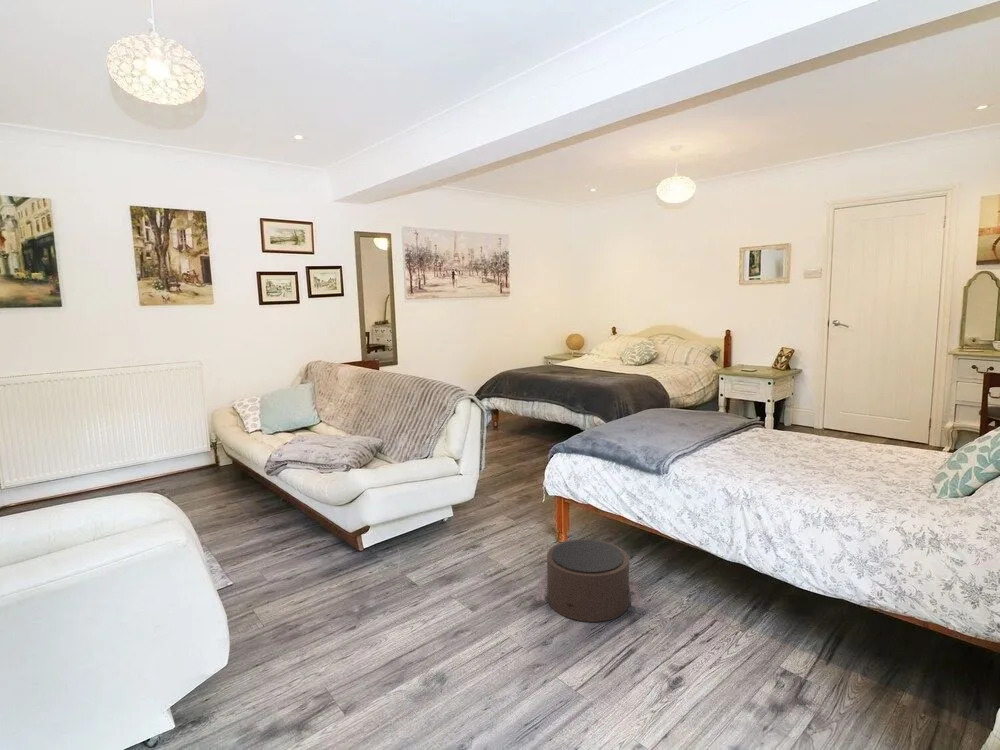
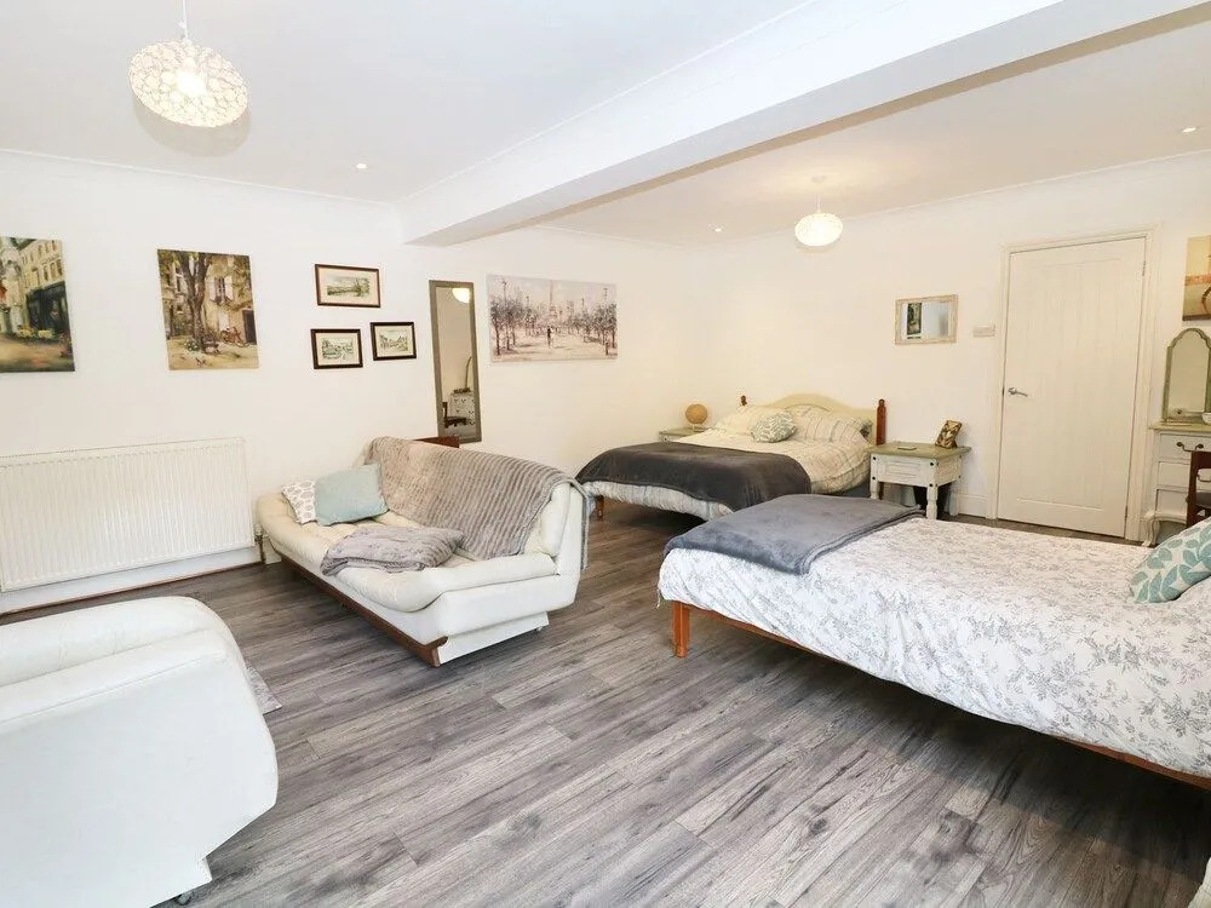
- pouf (586, 580)
